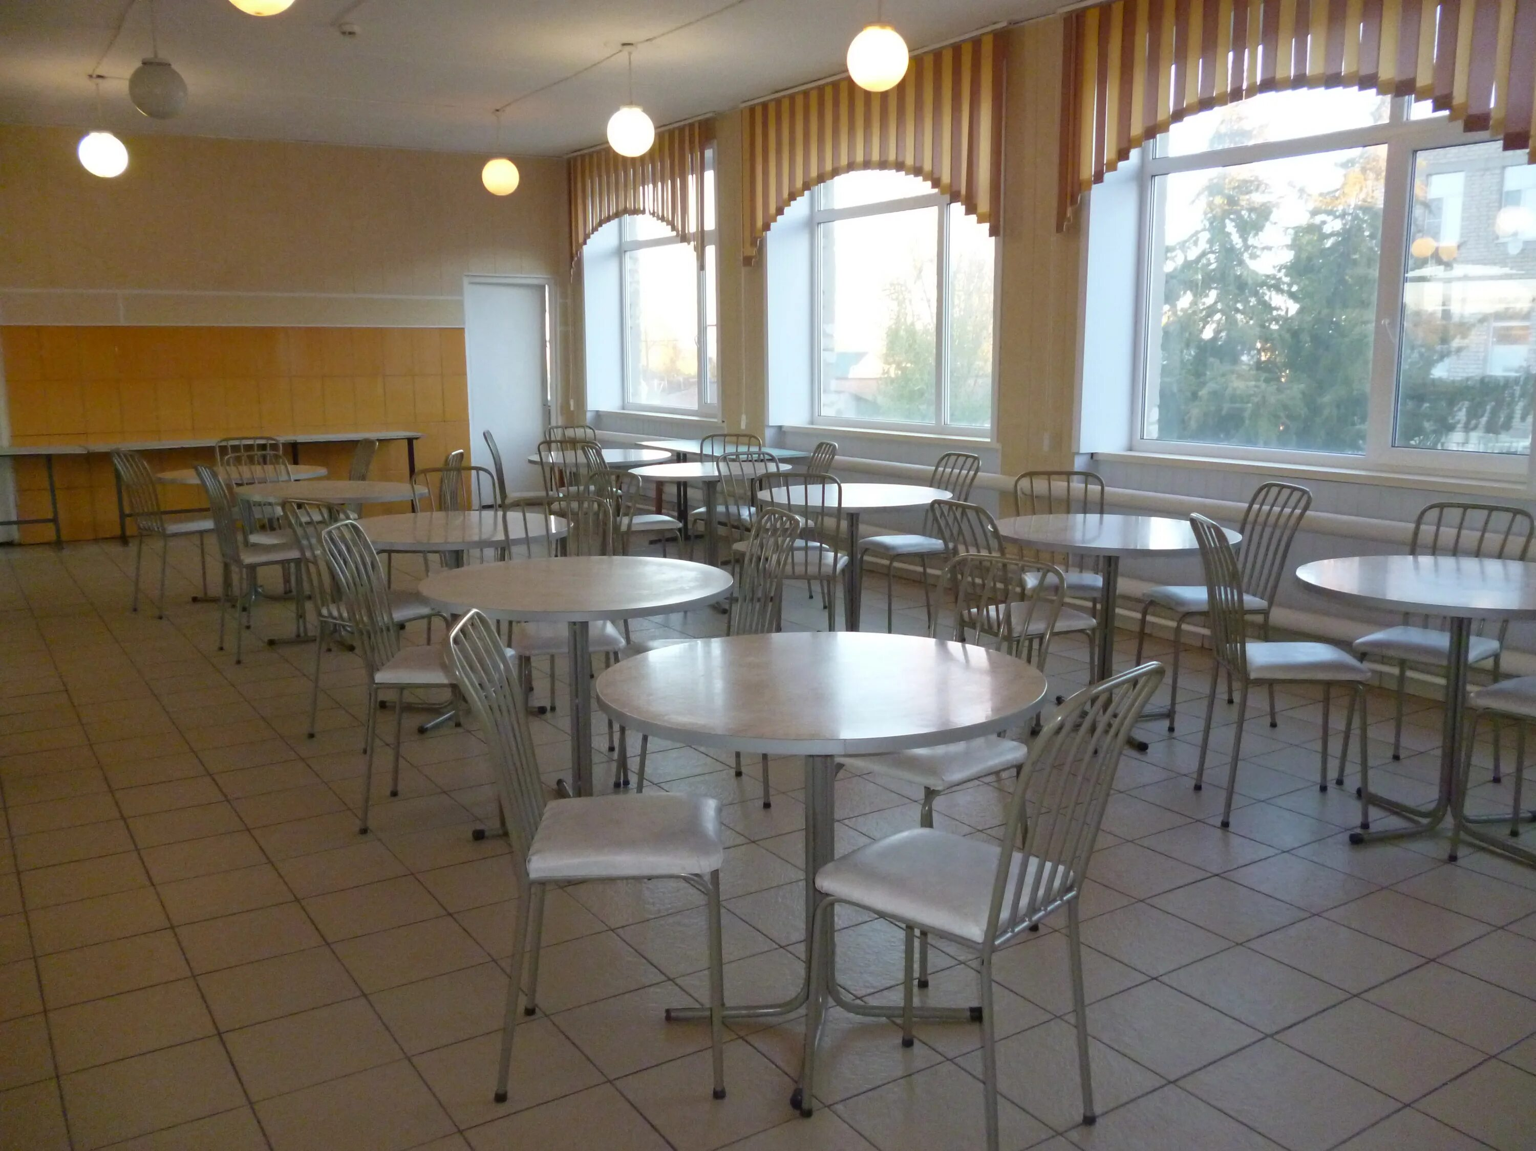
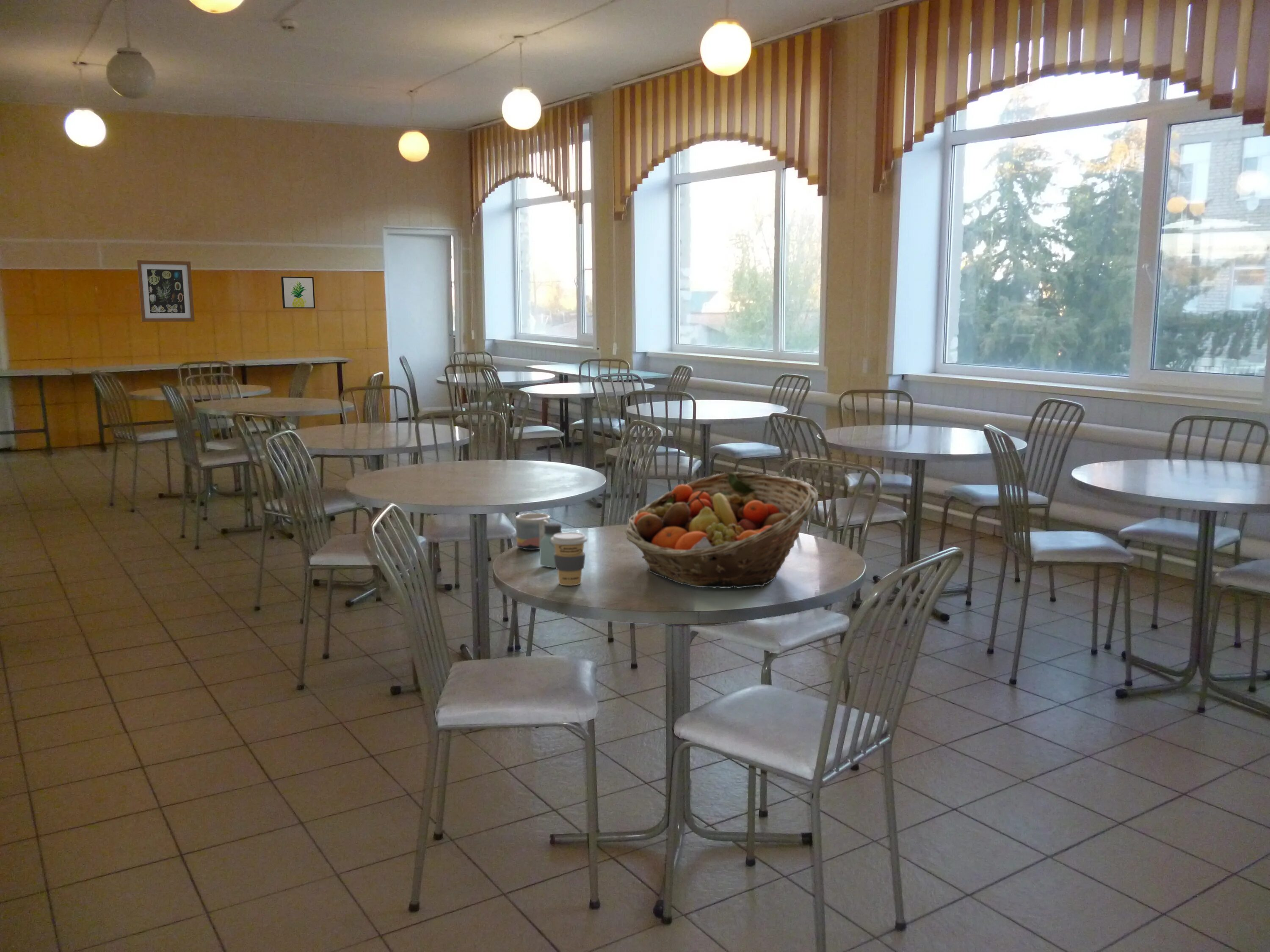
+ fruit basket (719, 526)
+ wall art (166, 291)
+ wall art (298, 292)
+ saltshaker (553, 545)
+ coffee cup (569, 559)
+ mug (536, 532)
